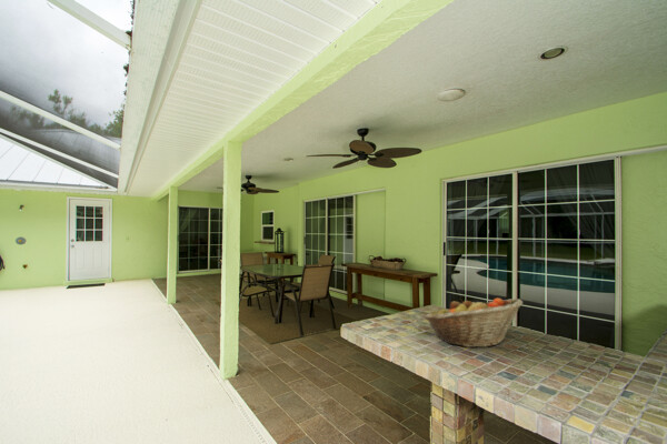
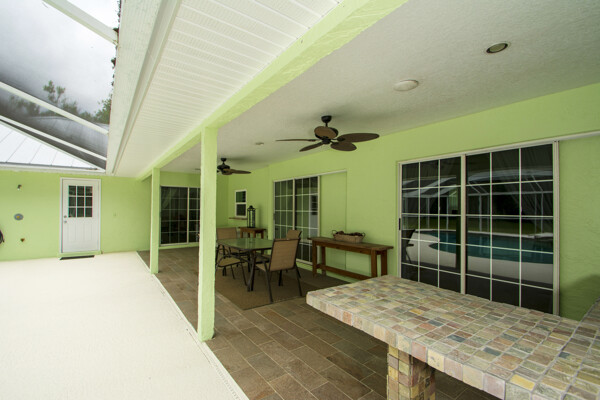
- fruit basket (472, 316)
